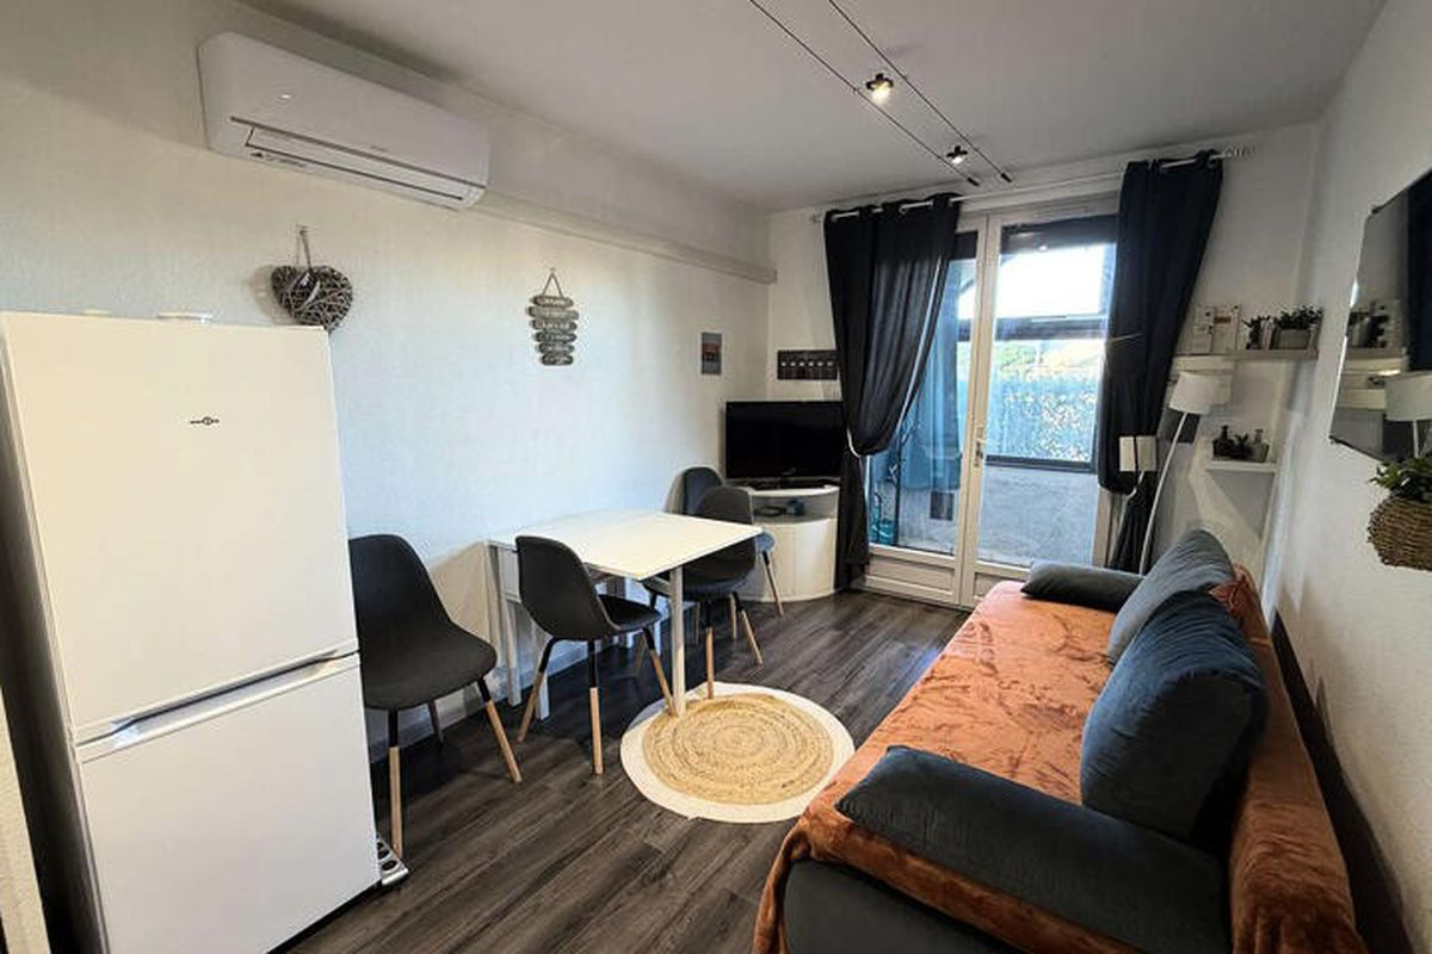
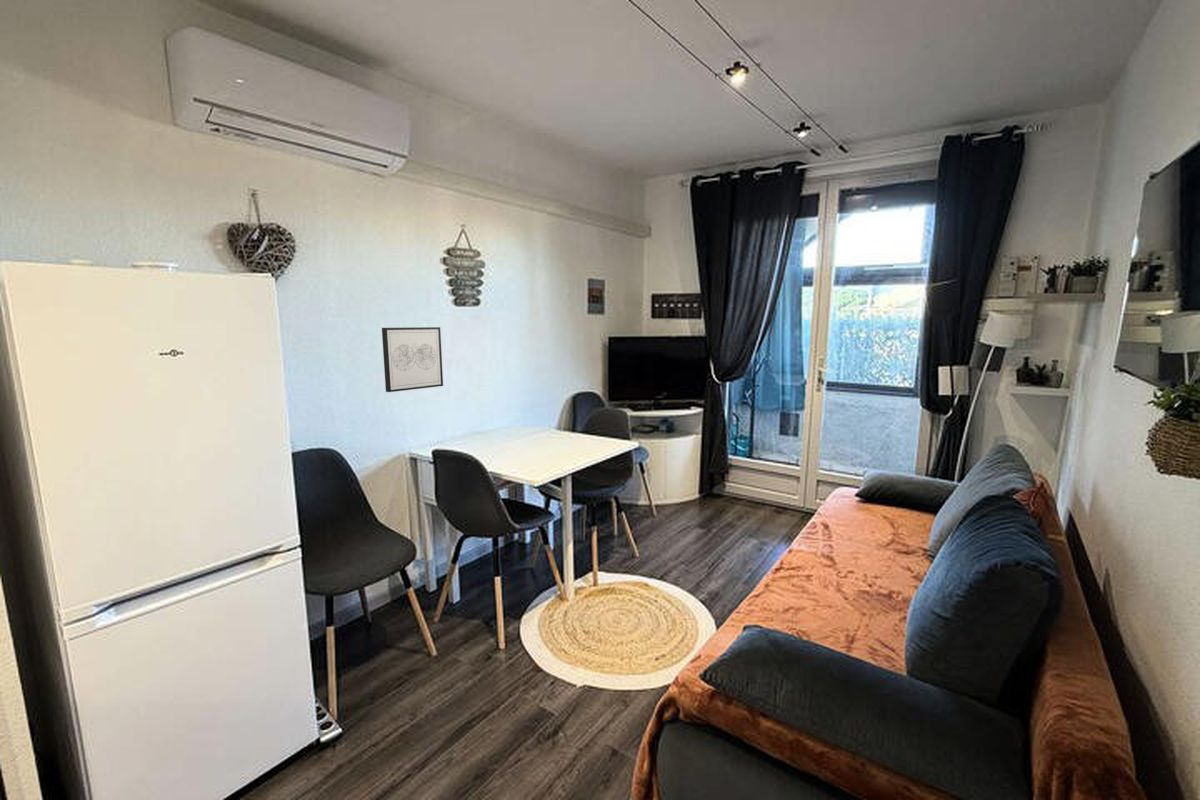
+ wall art (414, 358)
